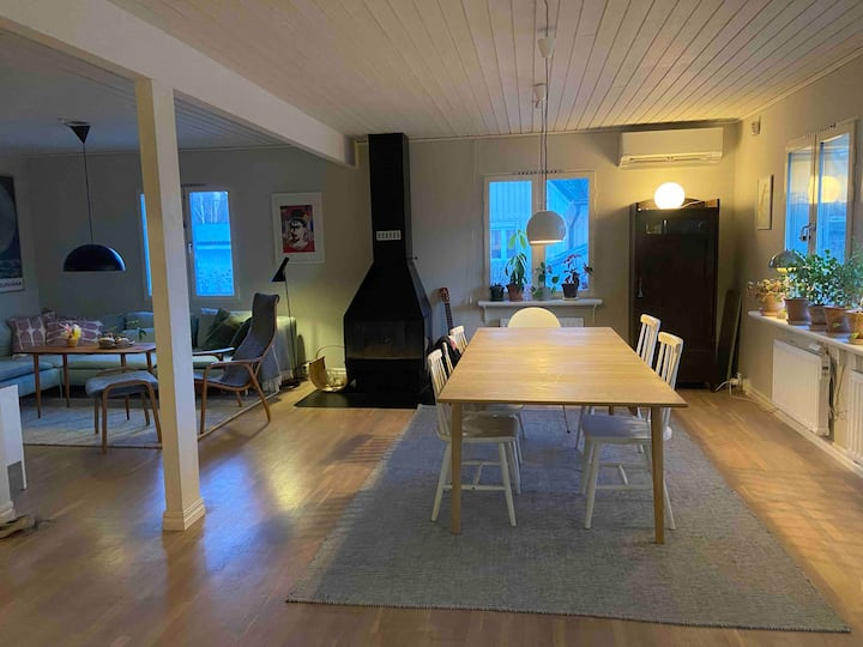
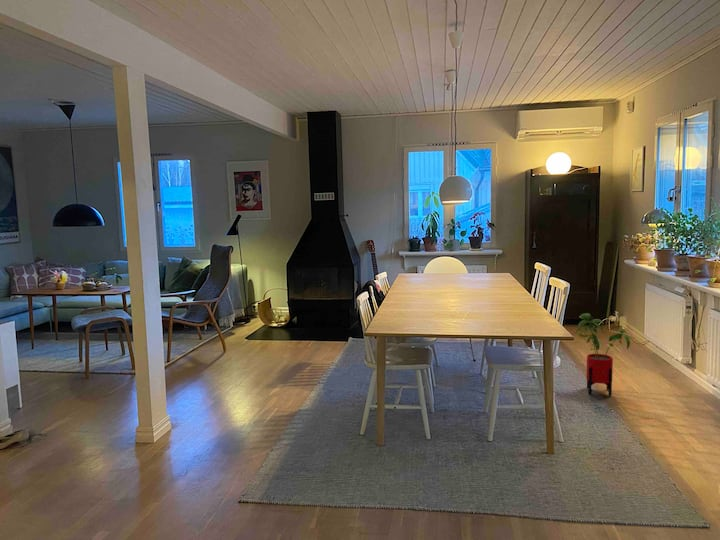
+ house plant (595, 352)
